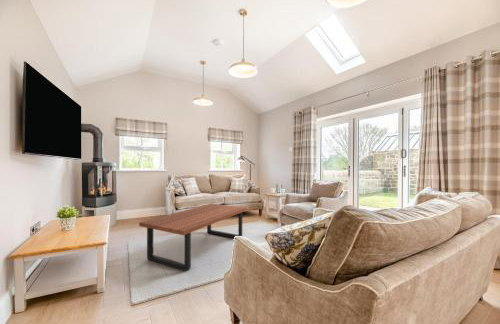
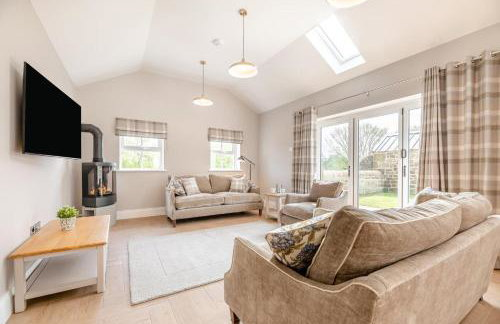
- coffee table (200, 228)
